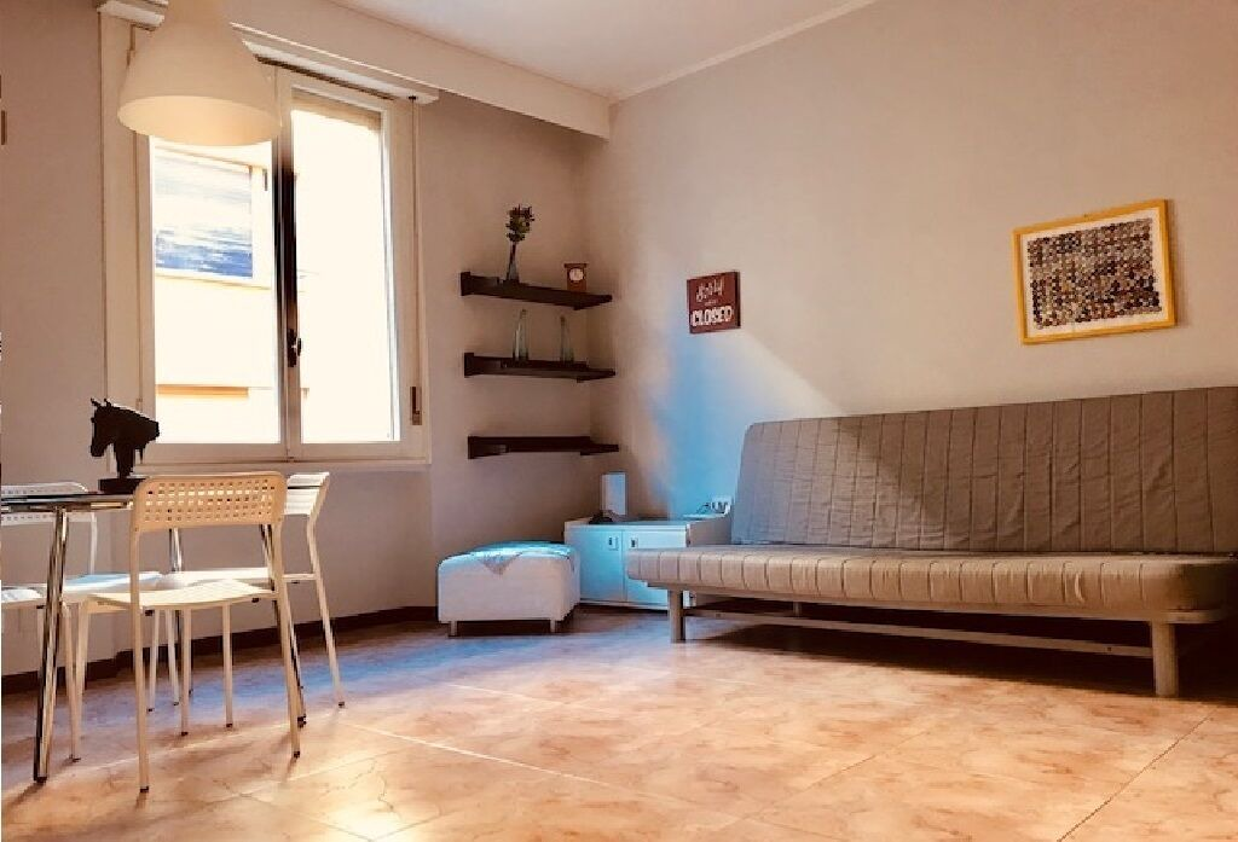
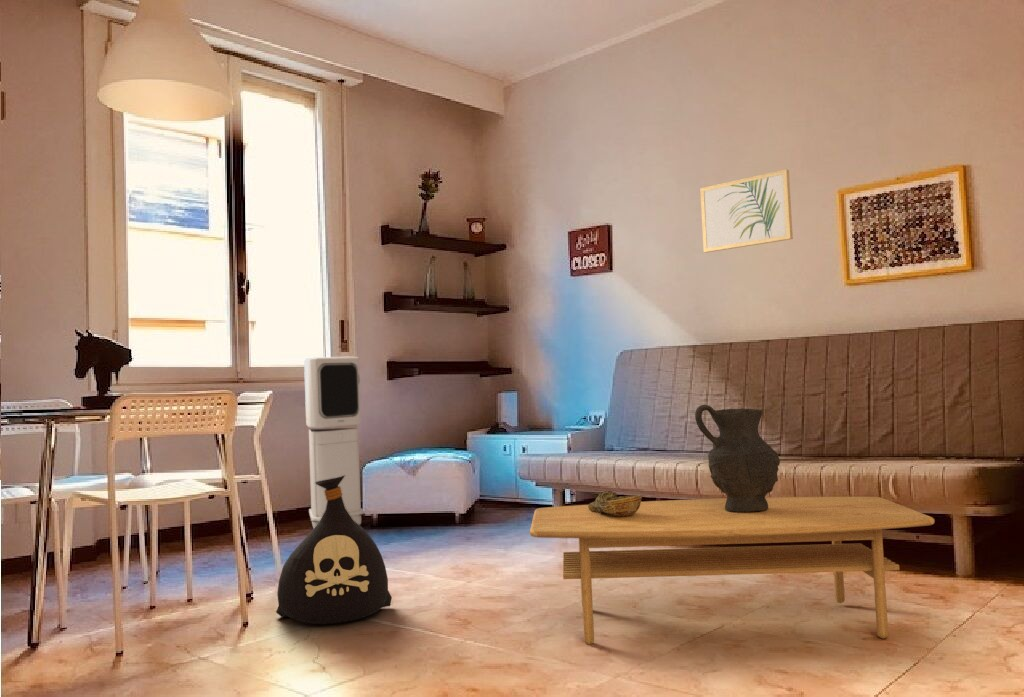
+ bag (333, 545)
+ wall art (744, 212)
+ decorative vase (737, 456)
+ coffee table (719, 567)
+ air purifier (324, 441)
+ decorative bowl (611, 502)
